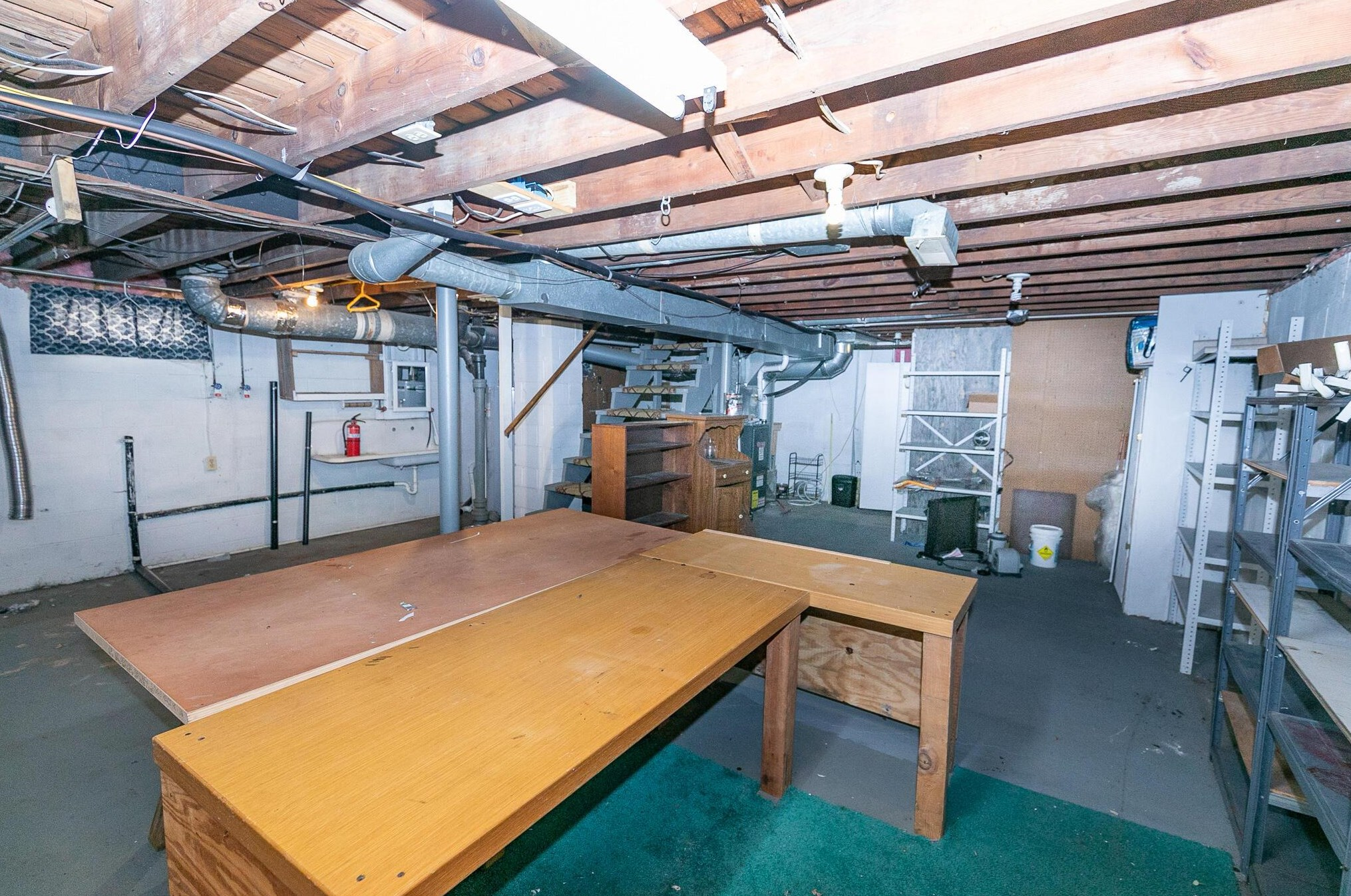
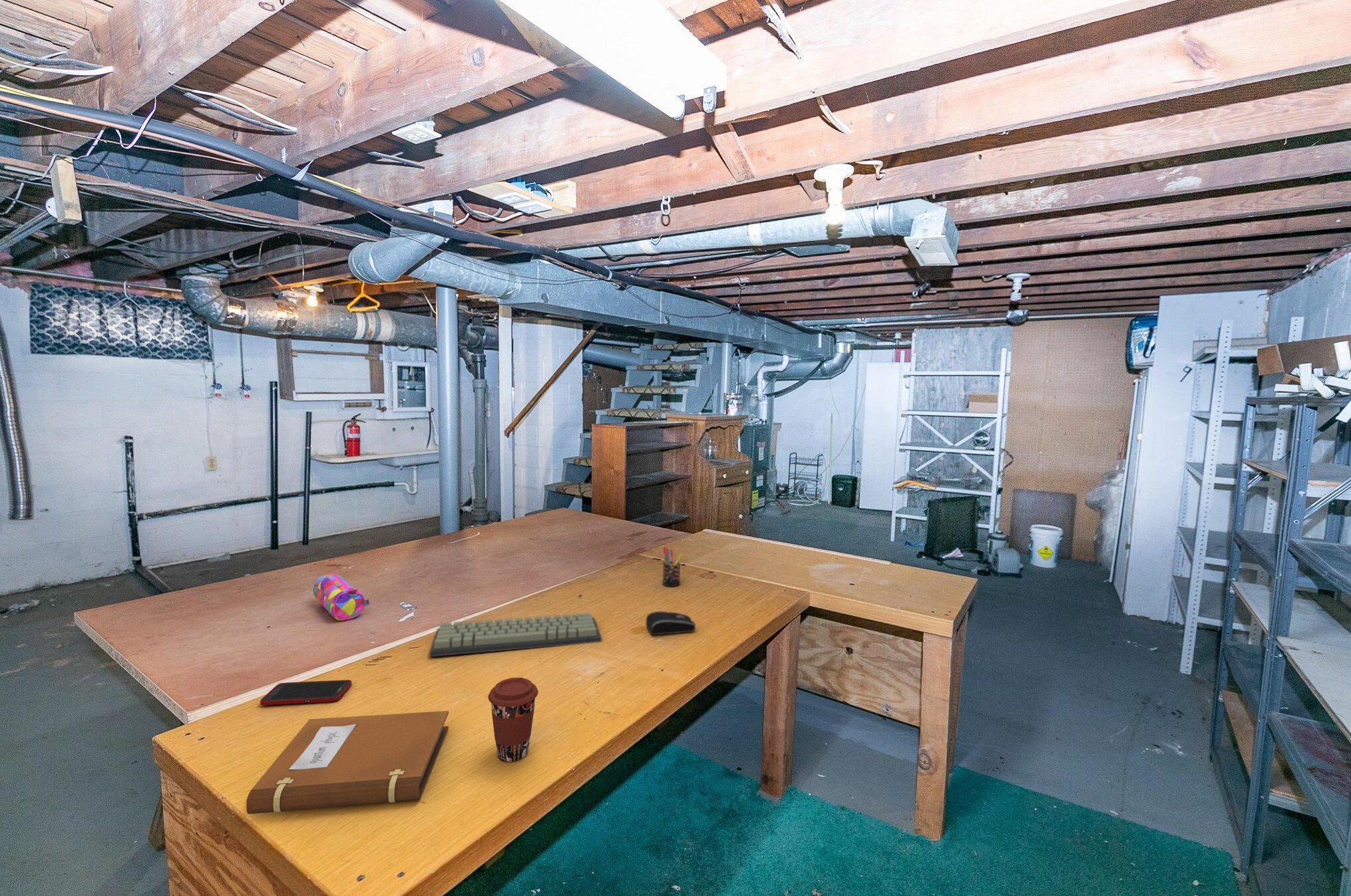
+ cell phone (307, 692)
+ coffee cup (513, 719)
+ computer mouse (670, 622)
+ keyboard (518, 632)
+ pencil case (339, 595)
+ notebook (355, 758)
+ pen holder (670, 566)
